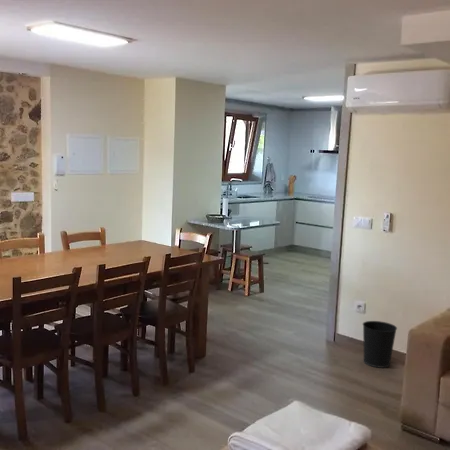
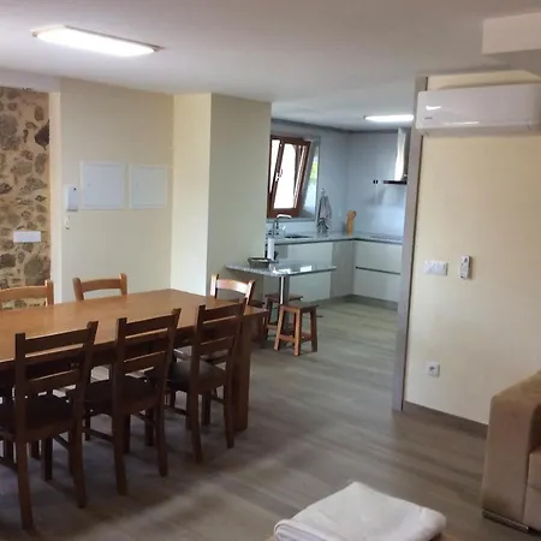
- wastebasket (378, 344)
